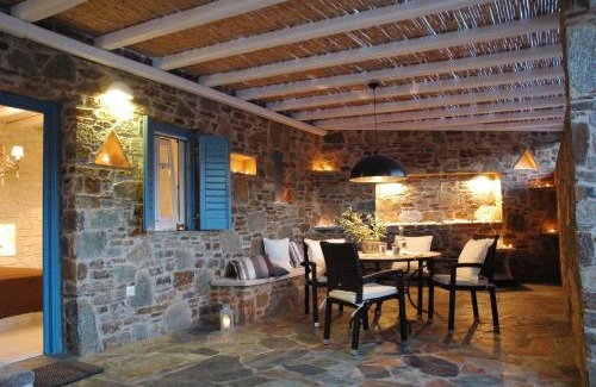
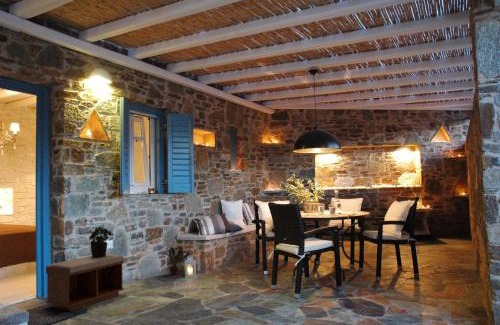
+ potted plant (174, 259)
+ bench (87, 279)
+ potted plant (100, 240)
